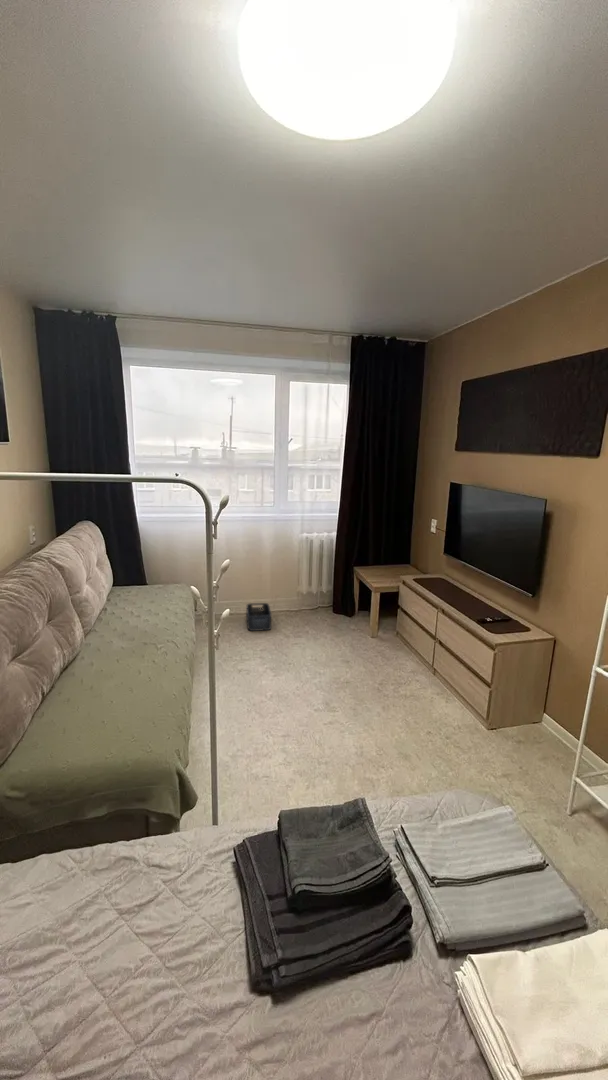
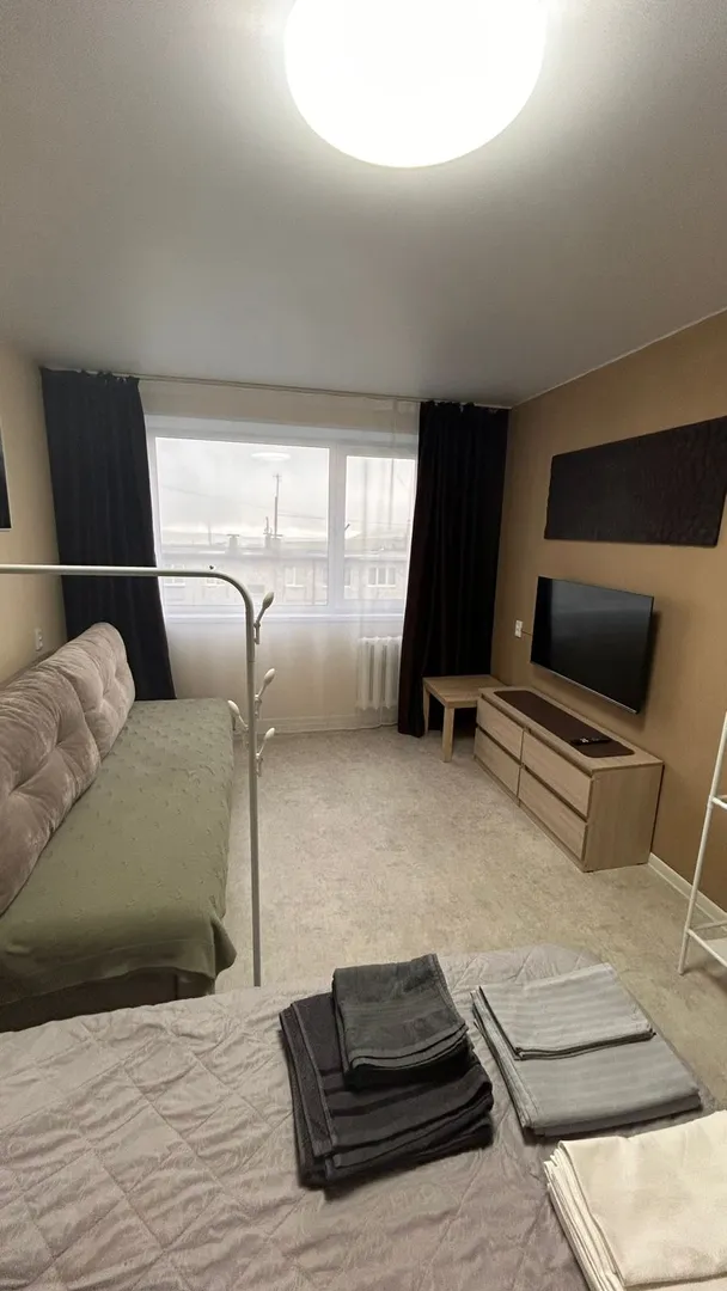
- storage bin (258, 616)
